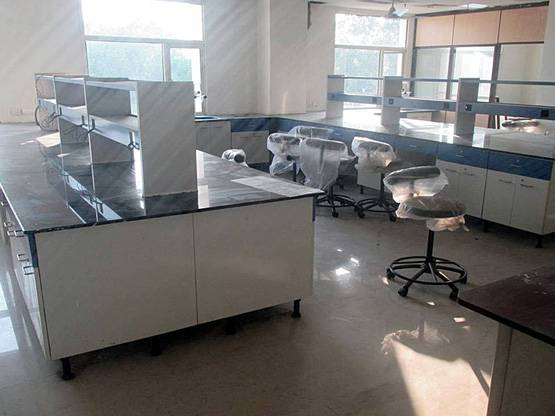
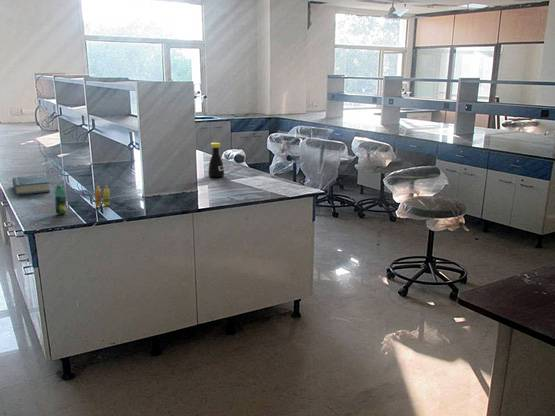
+ bottle (216, 159)
+ beverage bottle (95, 195)
+ book (30, 184)
